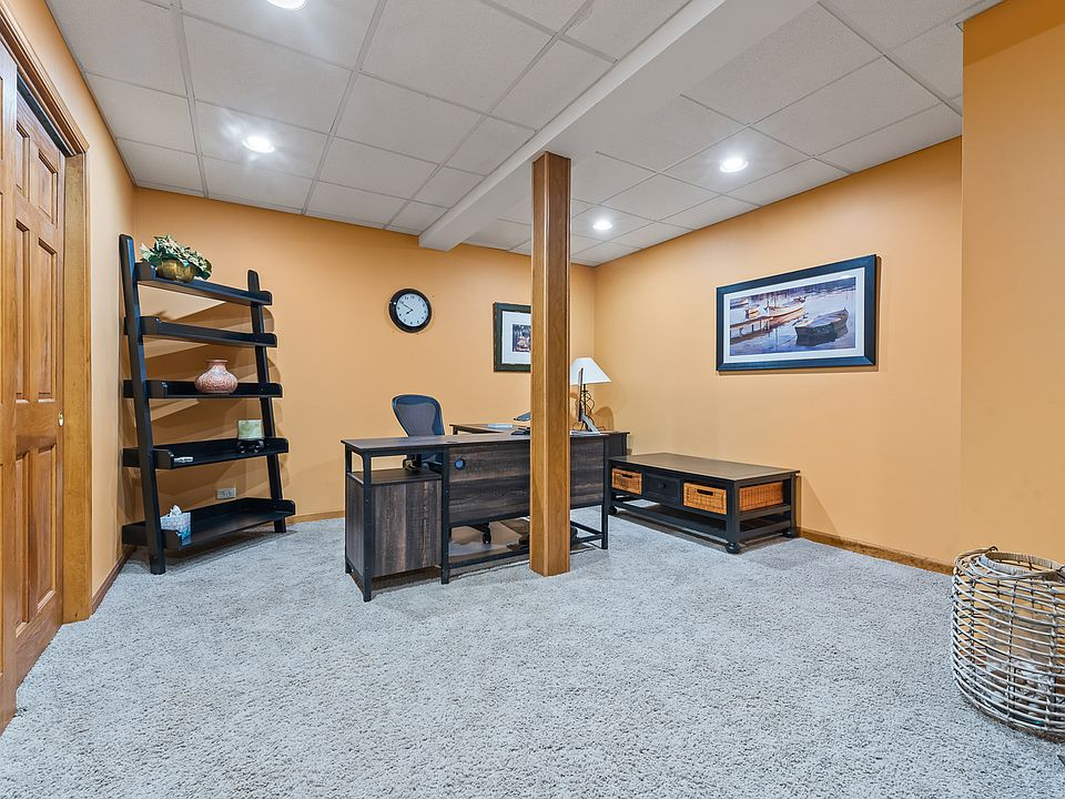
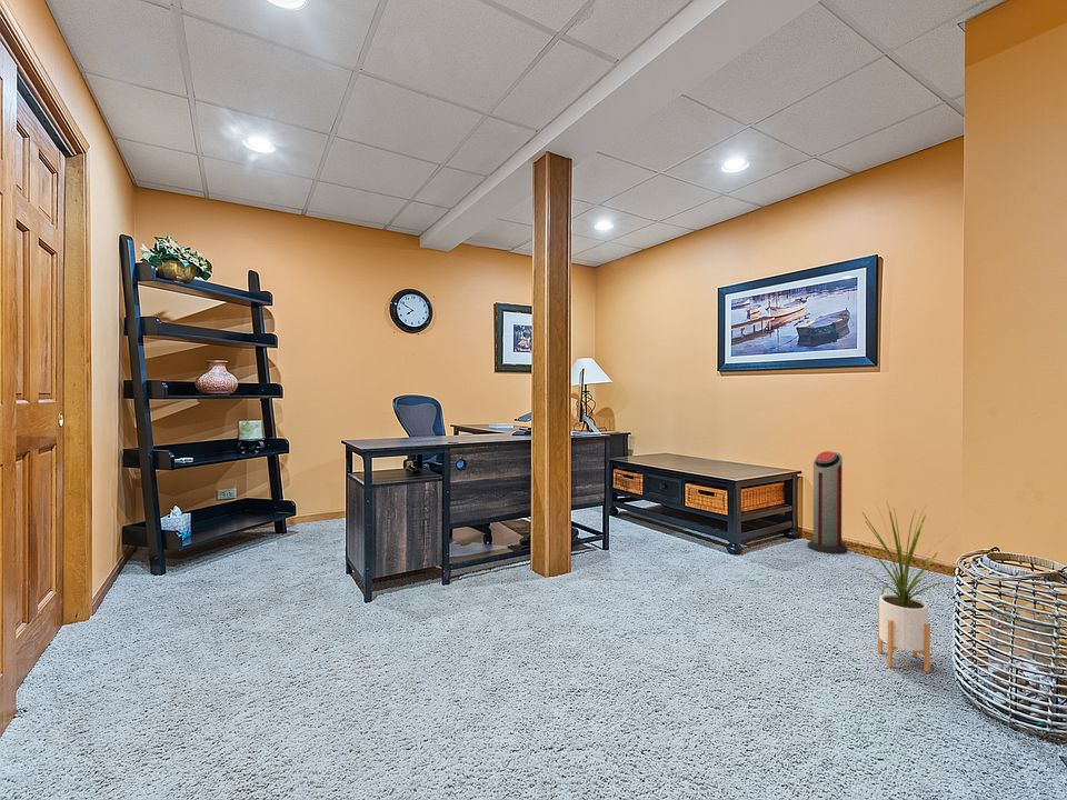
+ air purifier (827, 500)
+ house plant (905, 582)
